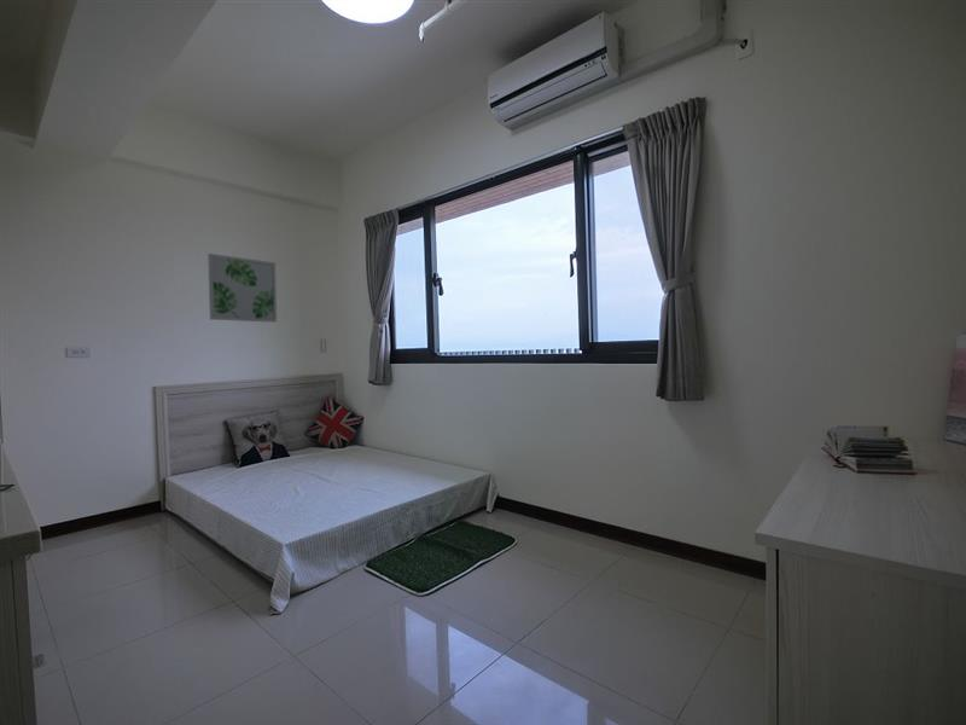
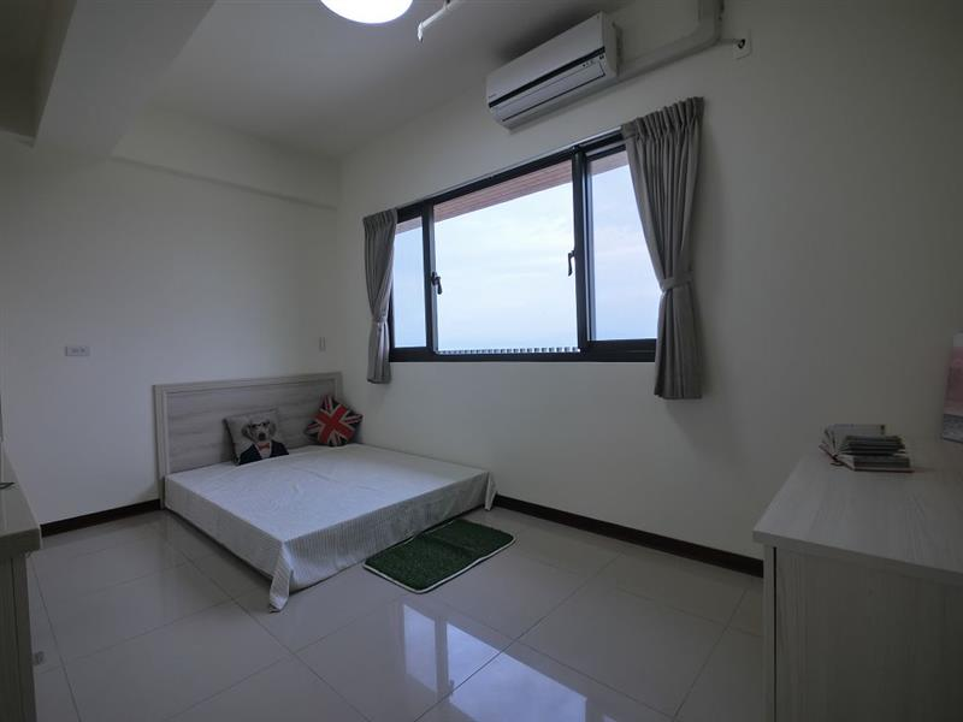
- wall art (244, 289)
